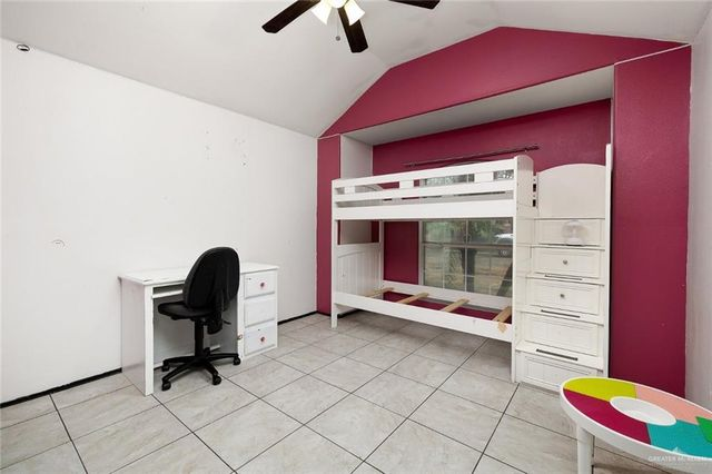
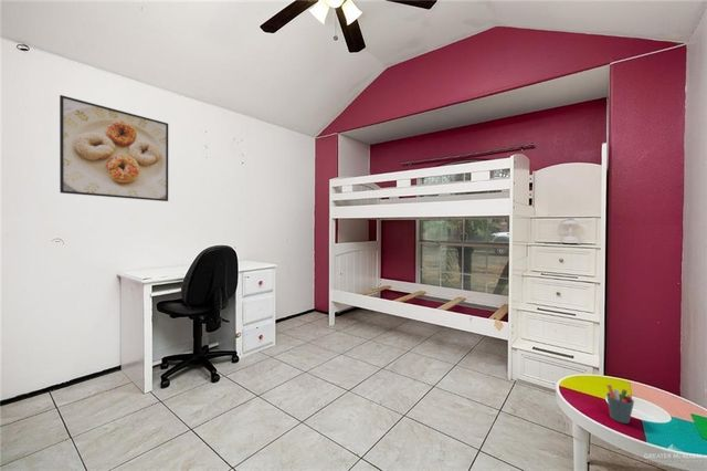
+ pen holder (619, 402)
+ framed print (119, 154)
